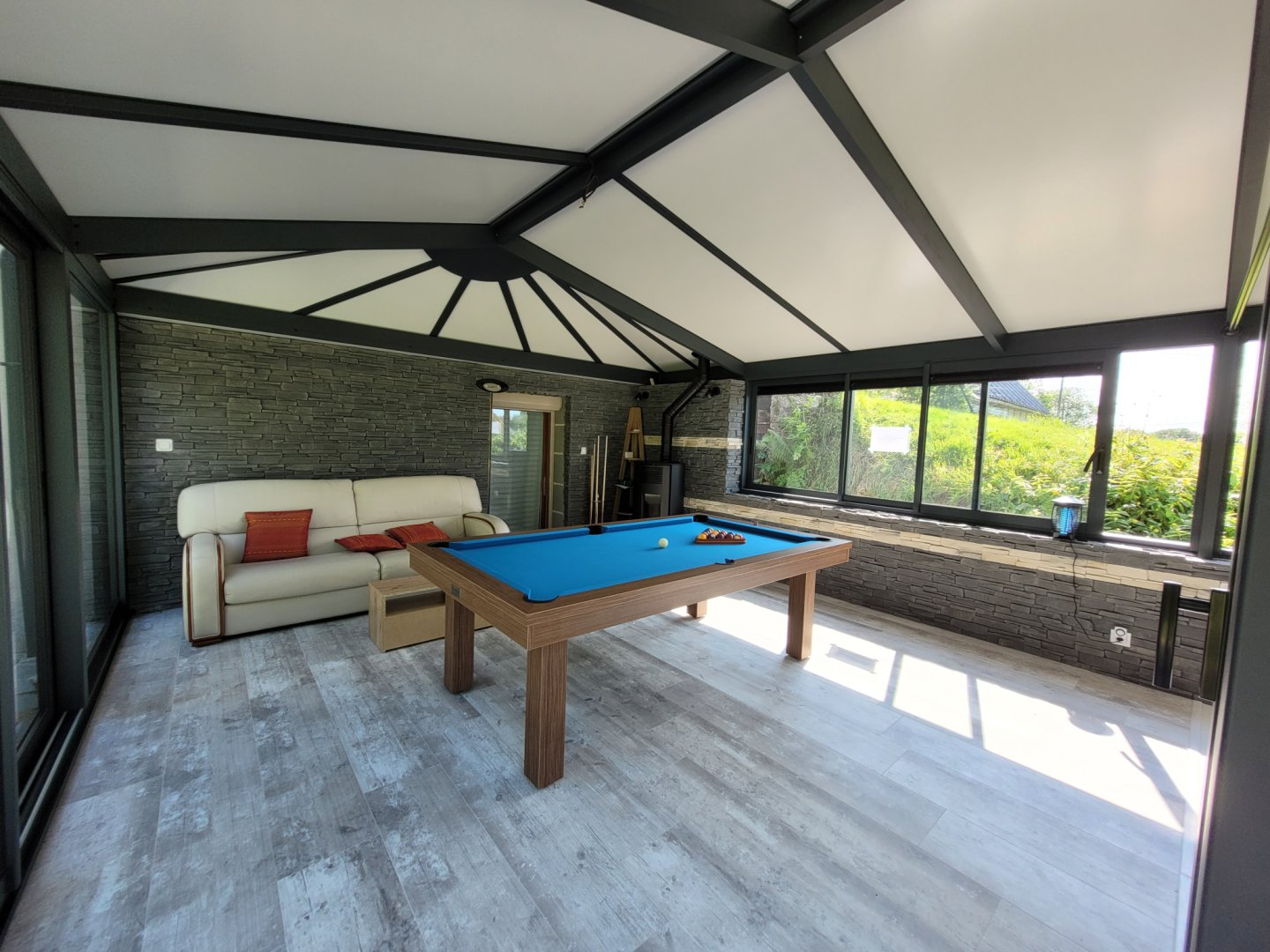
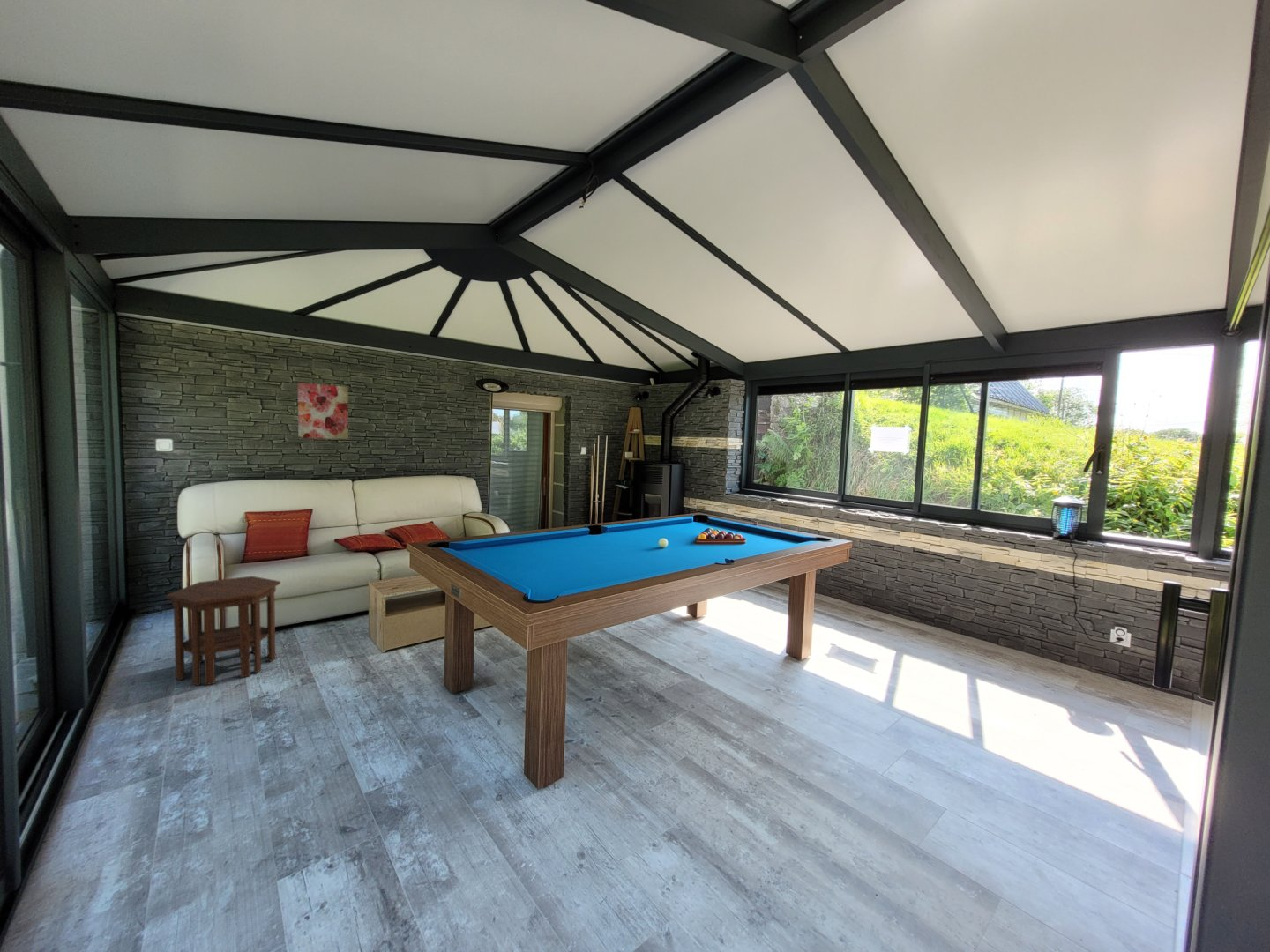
+ side table (227, 628)
+ wall art (324, 412)
